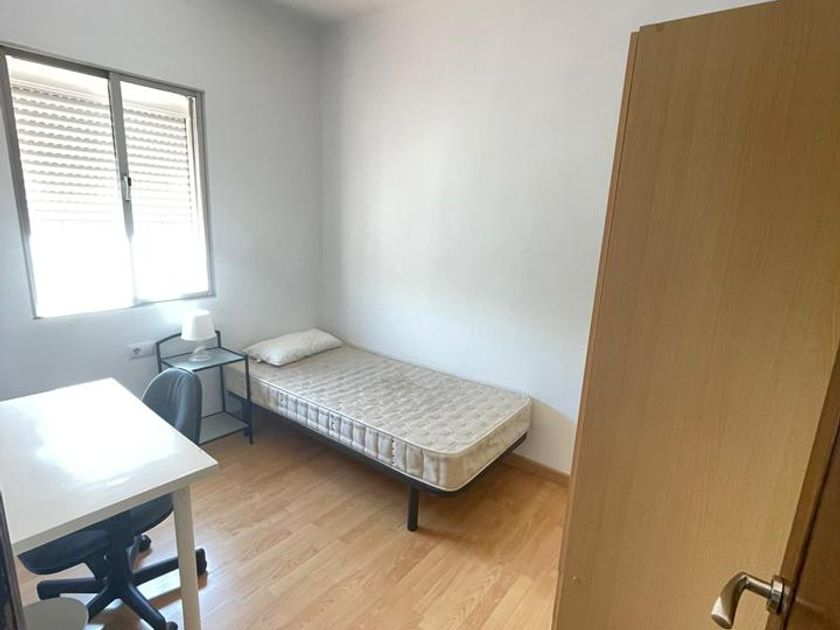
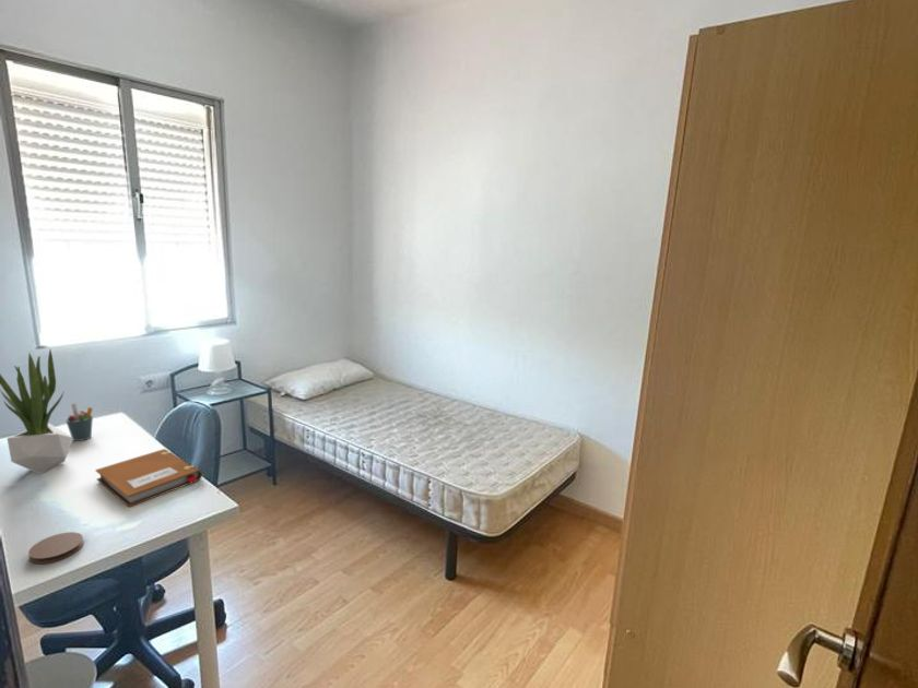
+ potted plant (35, 411)
+ pen holder (80, 422)
+ coaster (56, 547)
+ notebook (150, 474)
